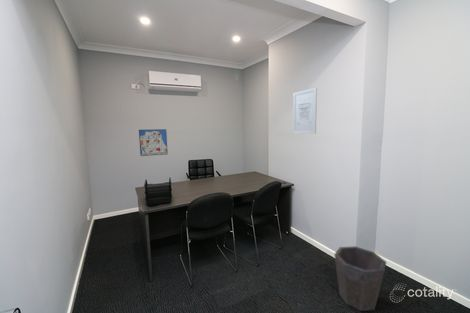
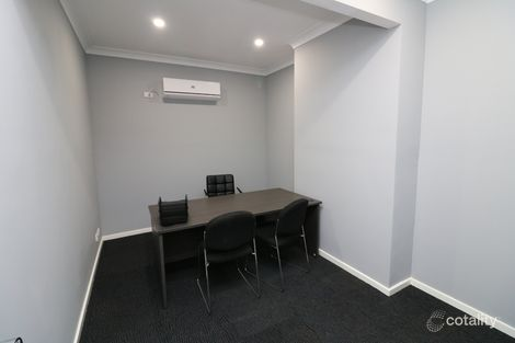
- wall art (304, 112)
- wall art (153, 142)
- waste bin (358, 278)
